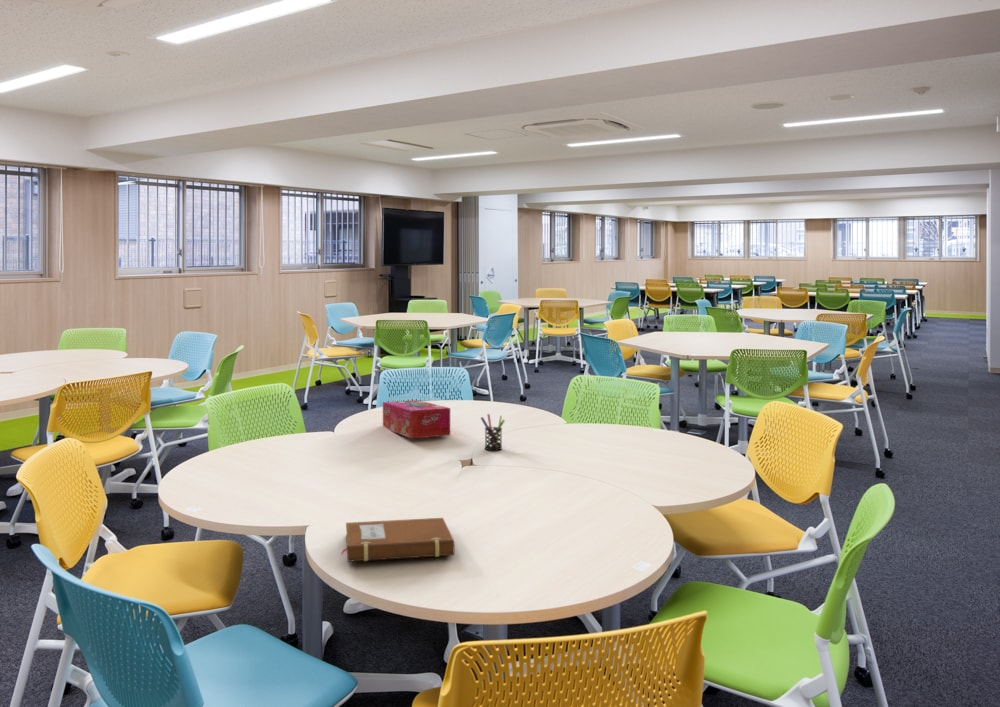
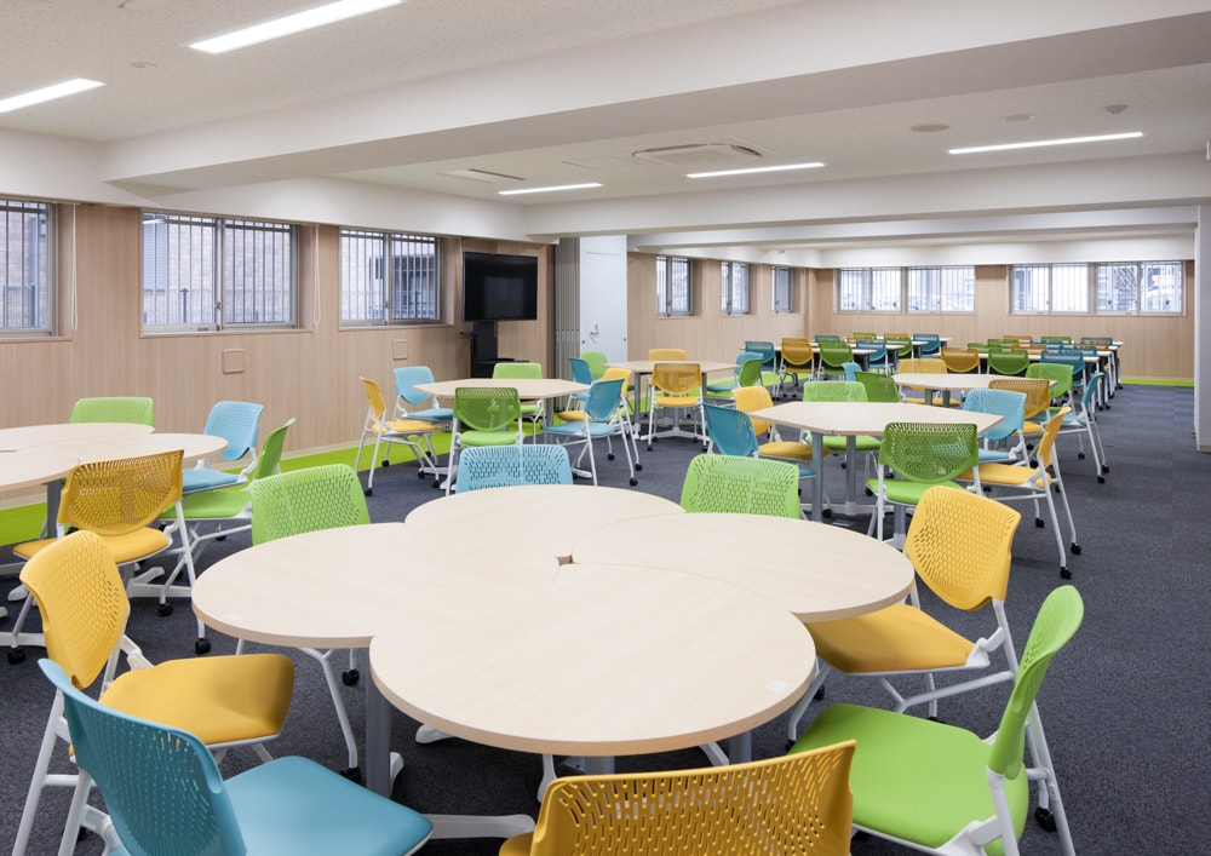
- pen holder (494, 430)
- tissue box (415, 418)
- notebook (395, 539)
